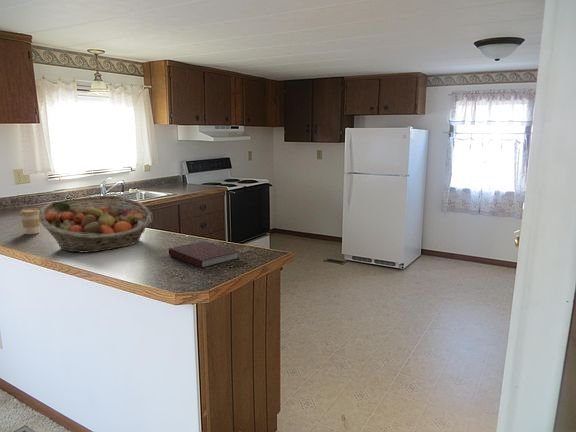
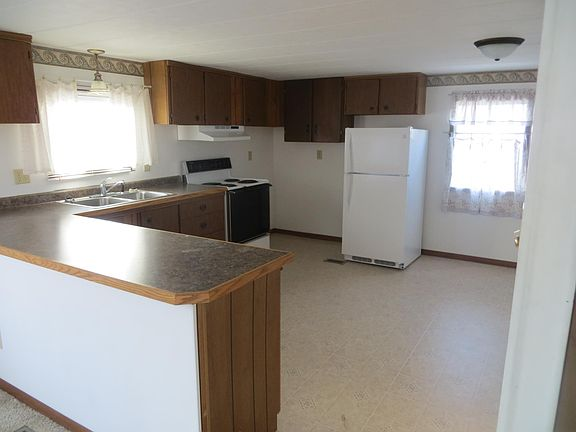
- coffee cup (31, 221)
- fruit basket (98, 222)
- notebook (203, 253)
